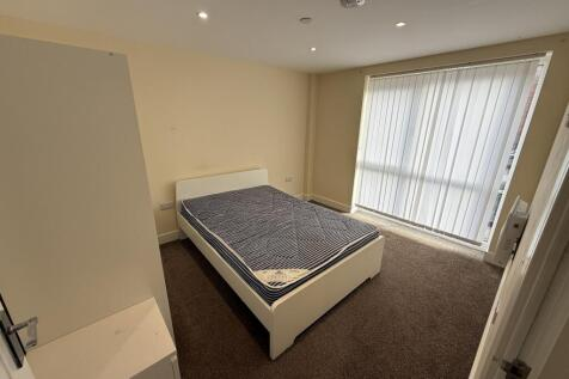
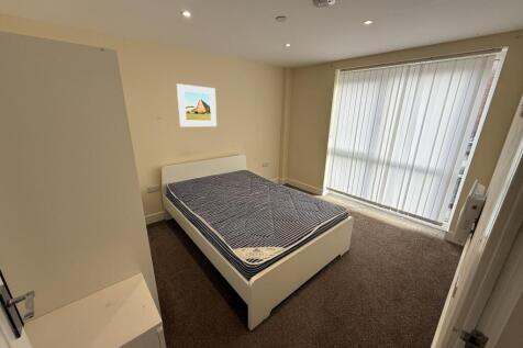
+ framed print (198, 106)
